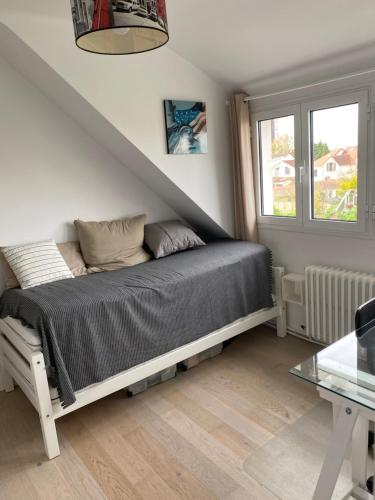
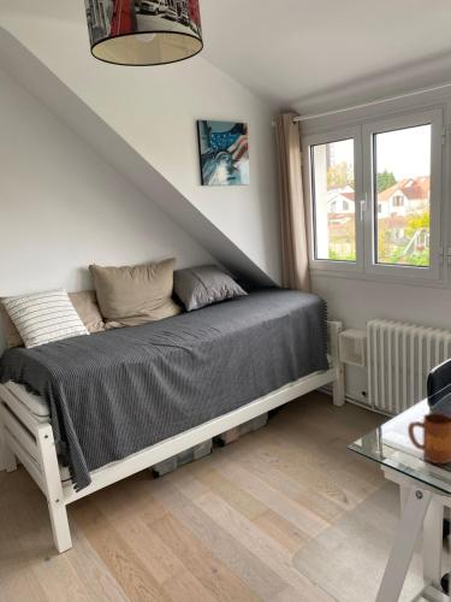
+ mug (429, 437)
